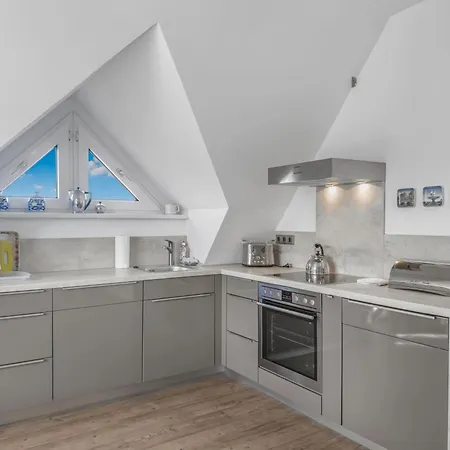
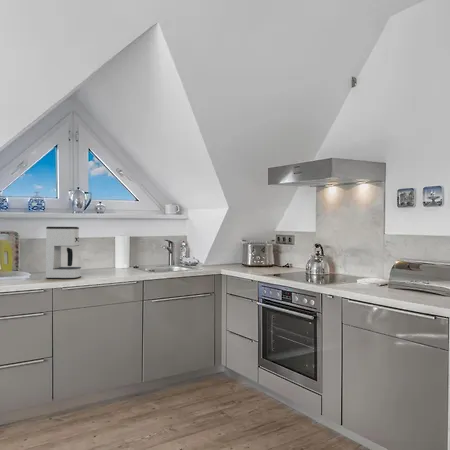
+ coffee maker (67, 251)
